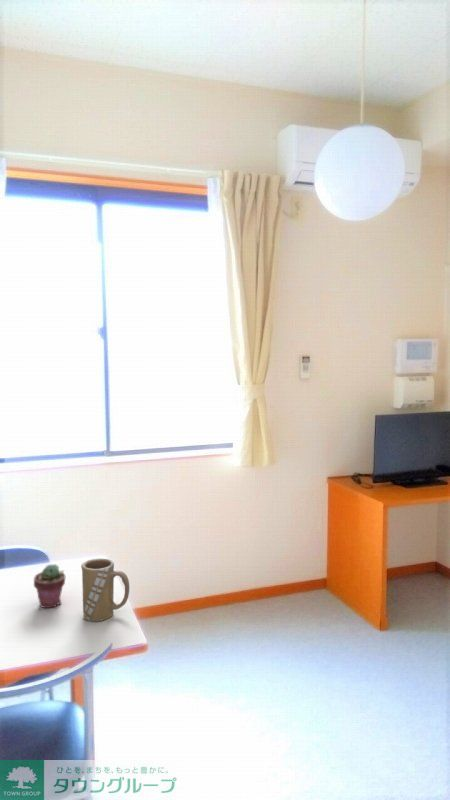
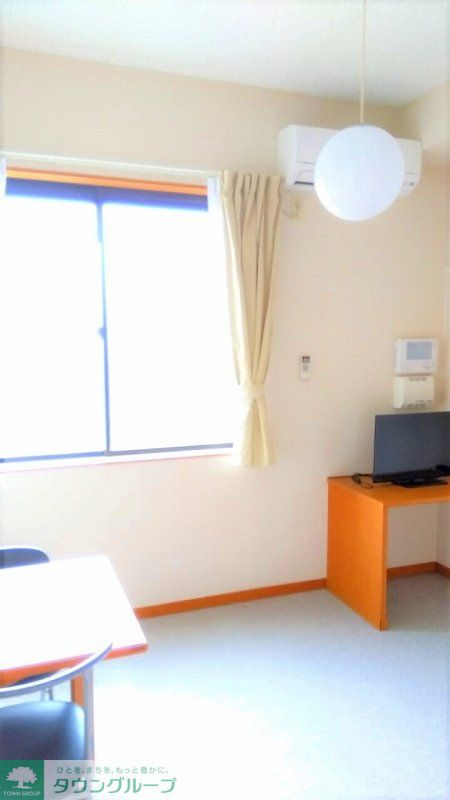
- mug (104, 587)
- potted succulent (49, 584)
